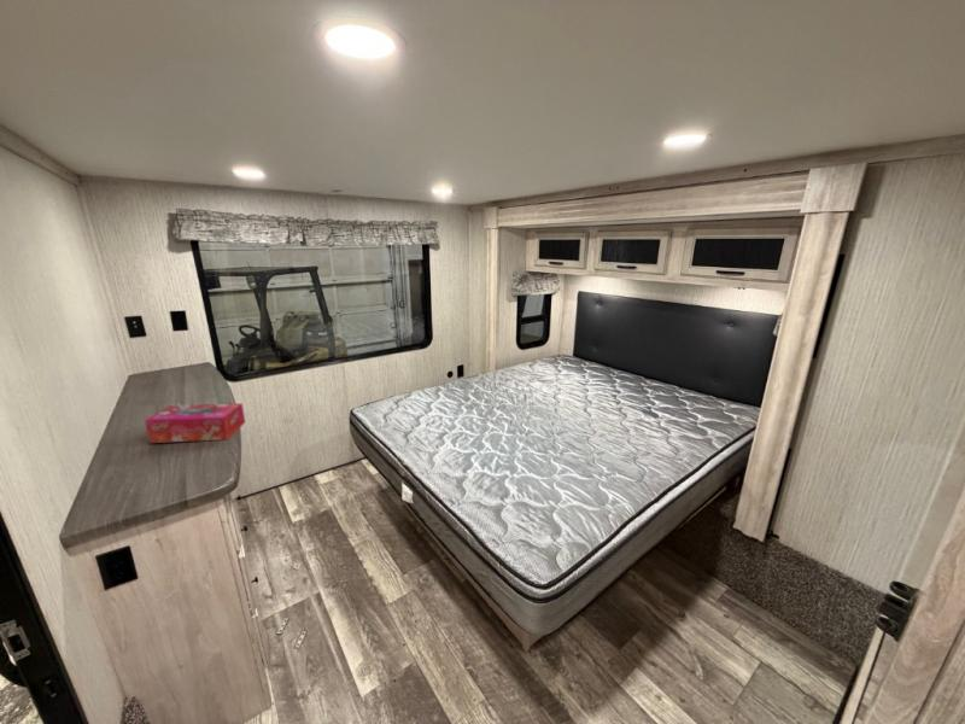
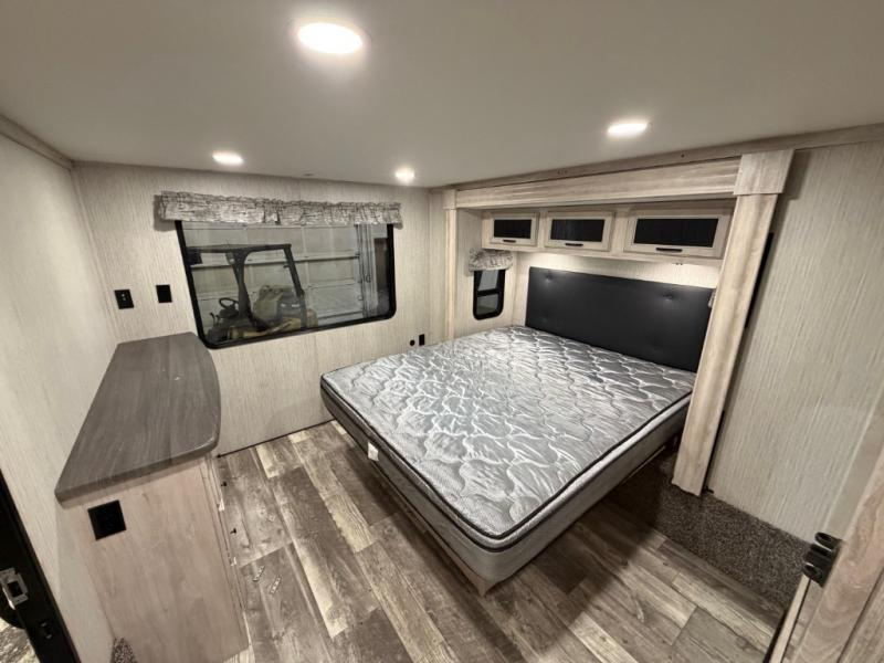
- tissue box (198, 421)
